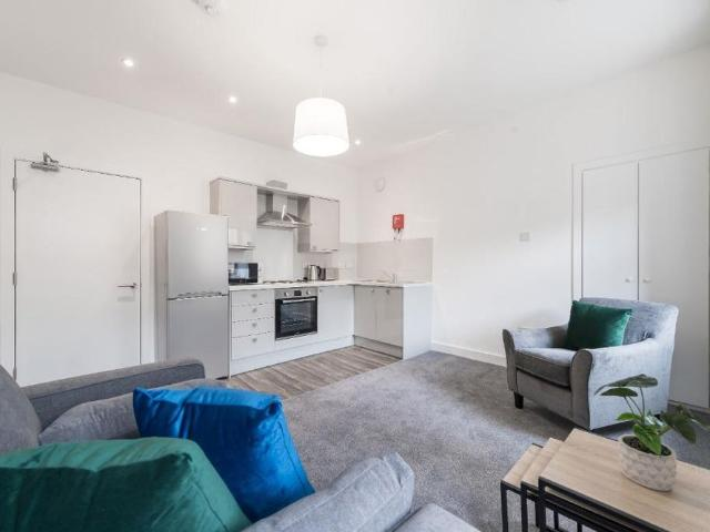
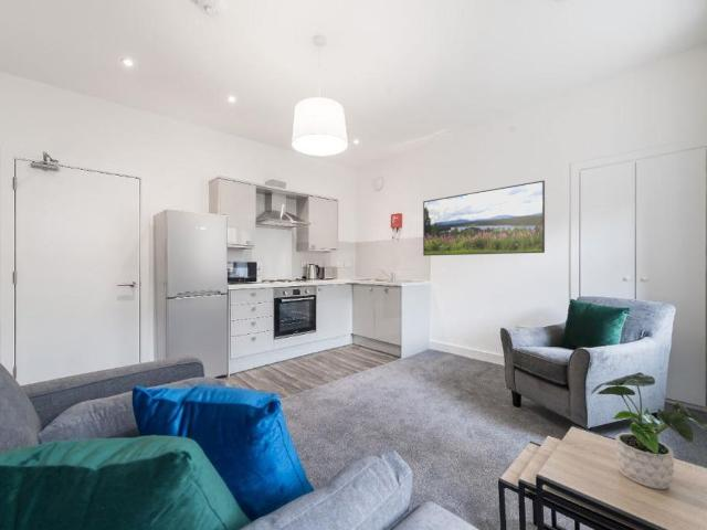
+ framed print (475, 223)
